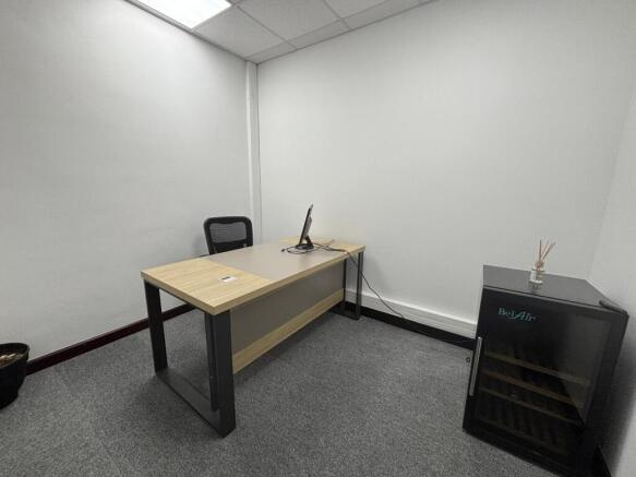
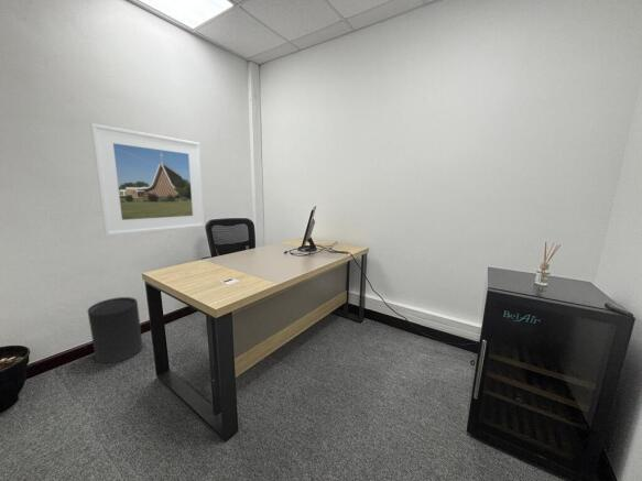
+ trash can (117, 328)
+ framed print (157, 184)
